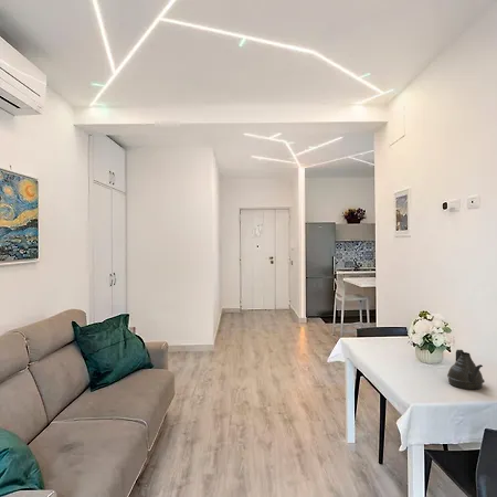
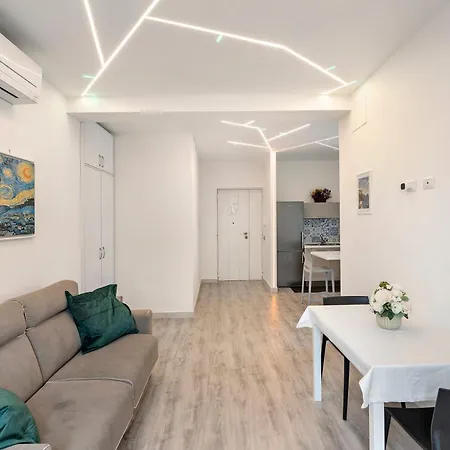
- teapot (467, 370)
